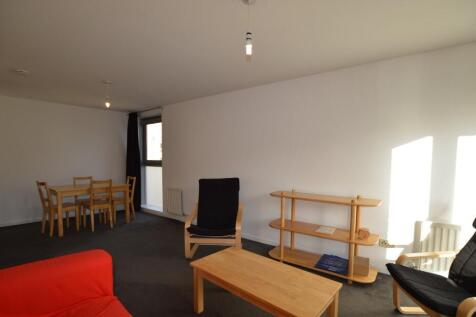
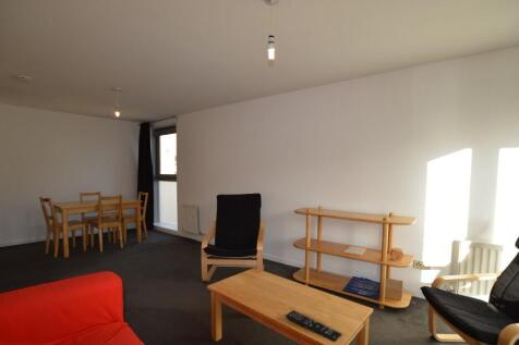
+ remote control (312, 324)
